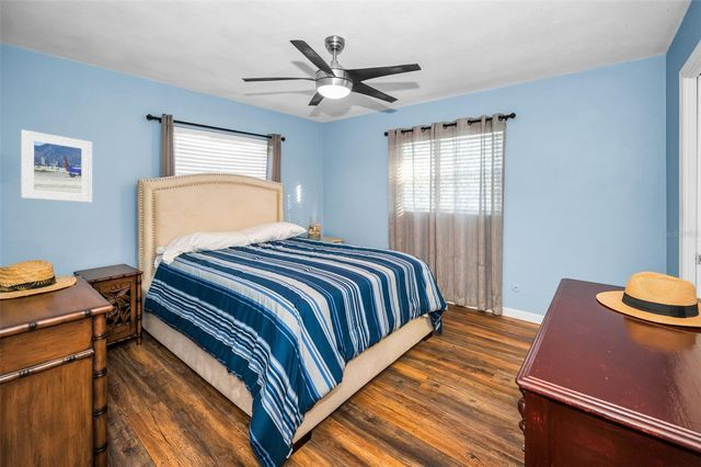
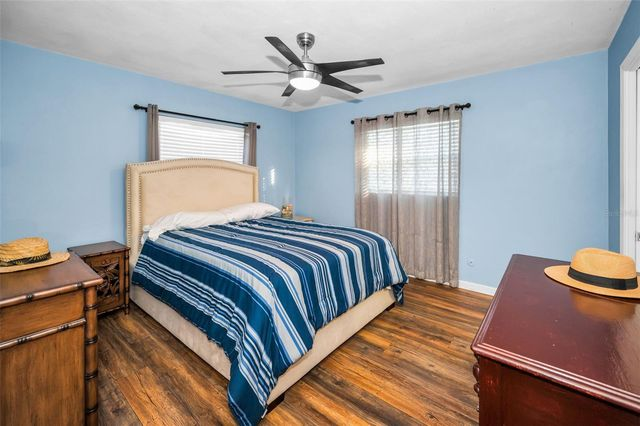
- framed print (58, 168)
